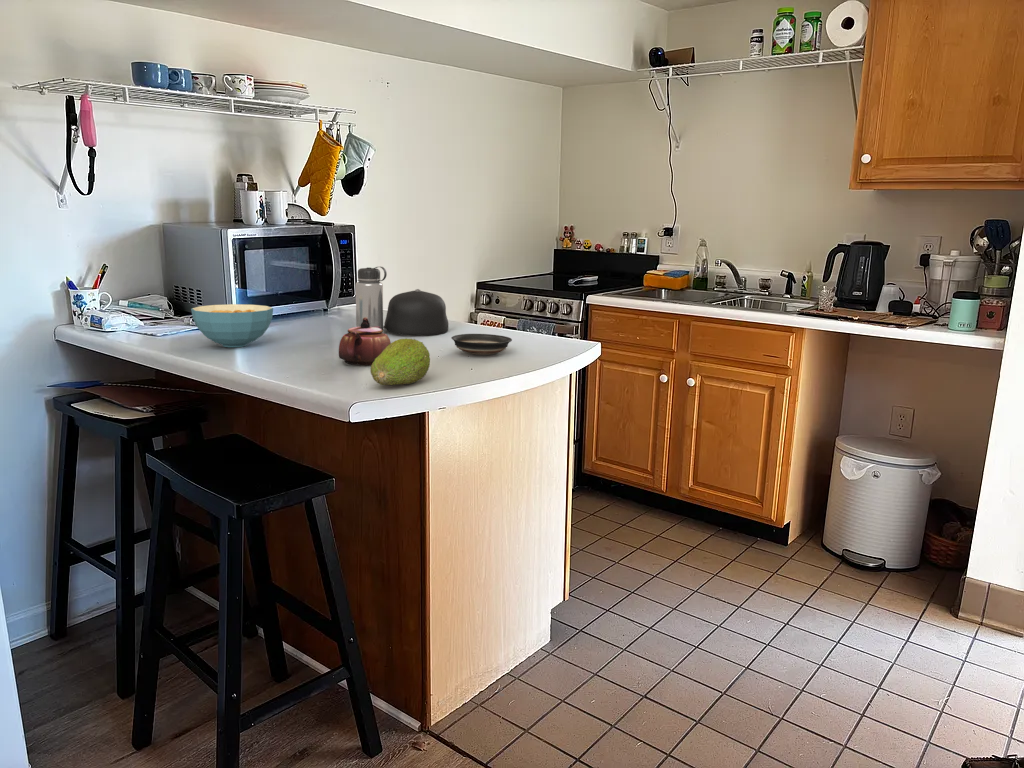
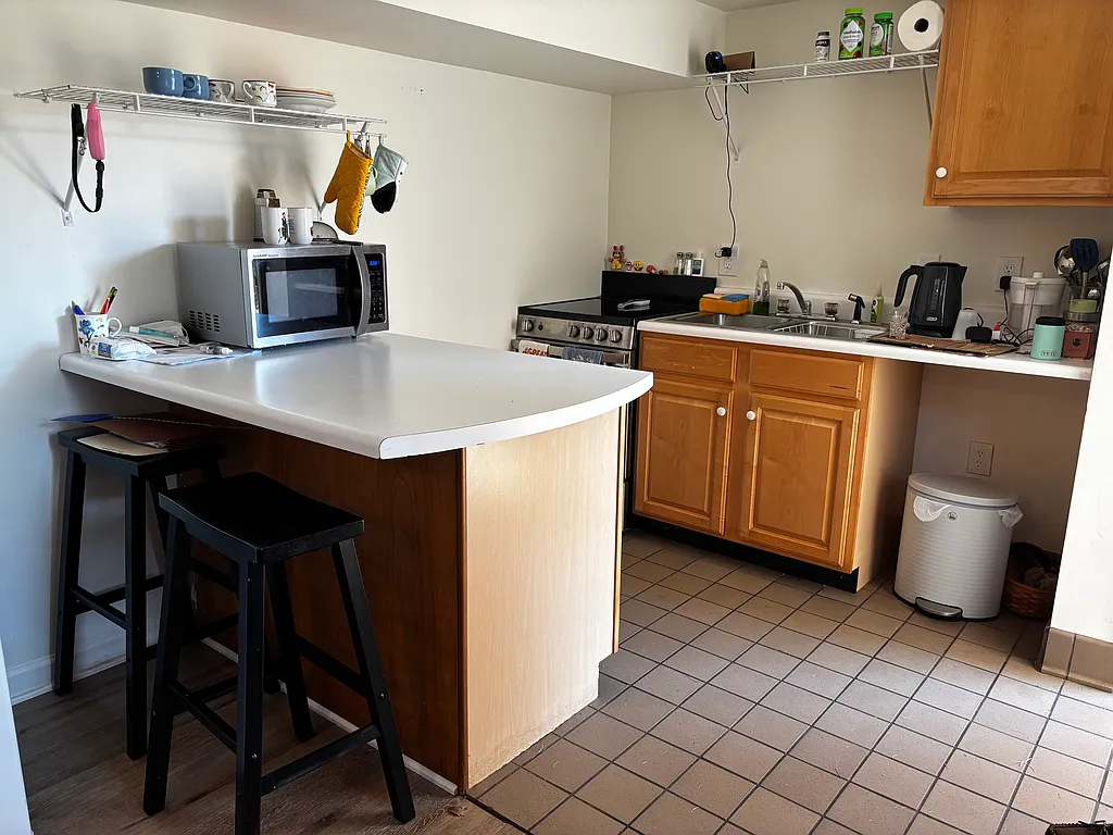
- cereal bowl (233, 327)
- saucer (481, 345)
- teapot (364, 339)
- water bottle (410, 298)
- fruit (401, 362)
